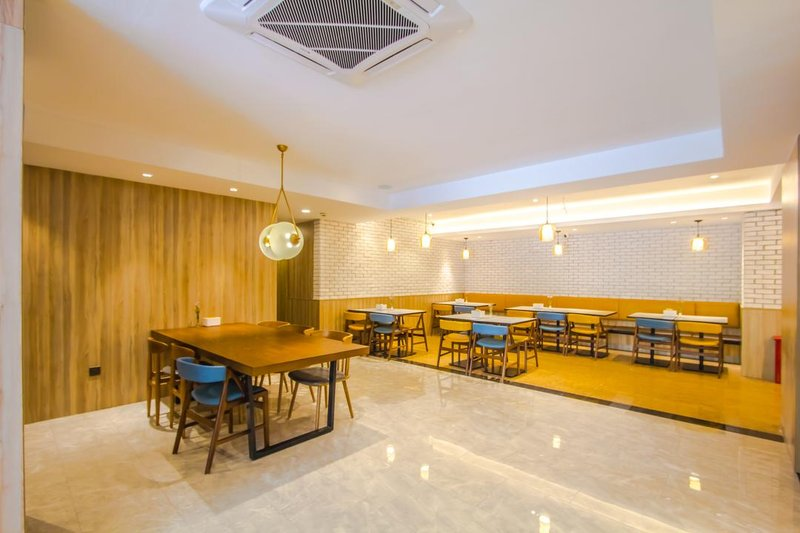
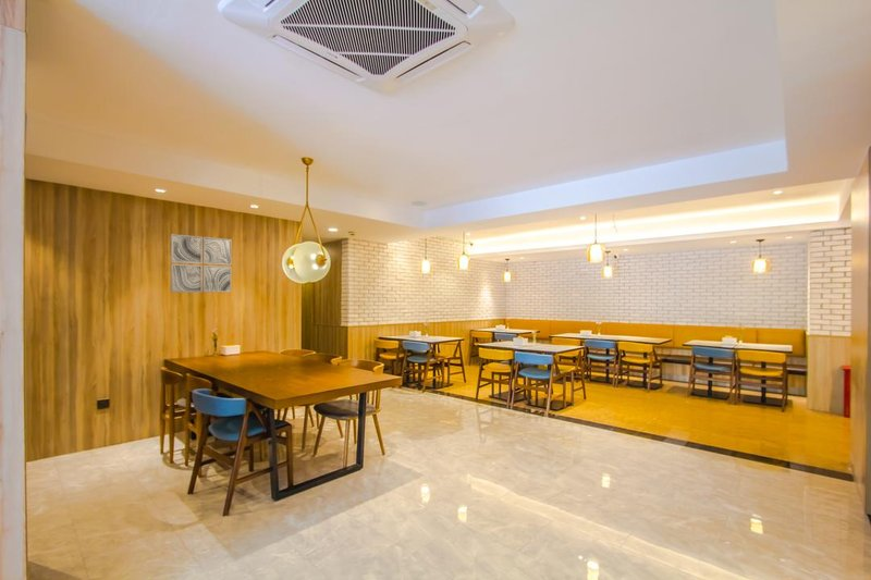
+ wall art (203, 263)
